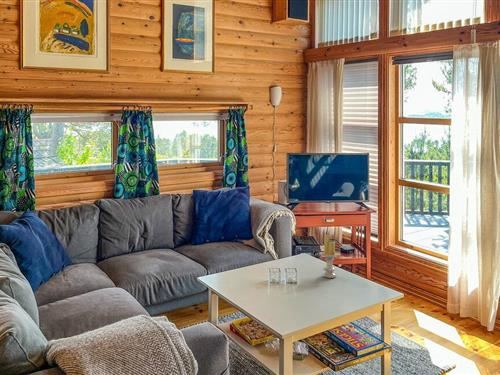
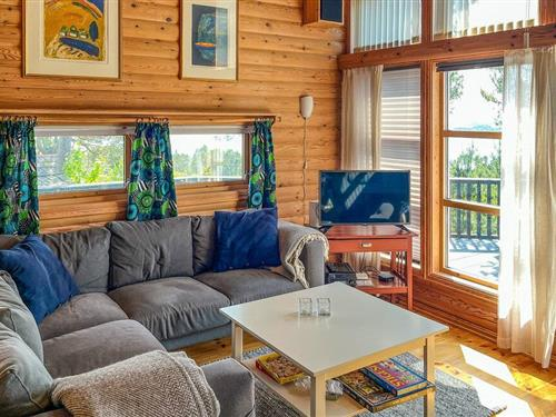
- candle (329, 255)
